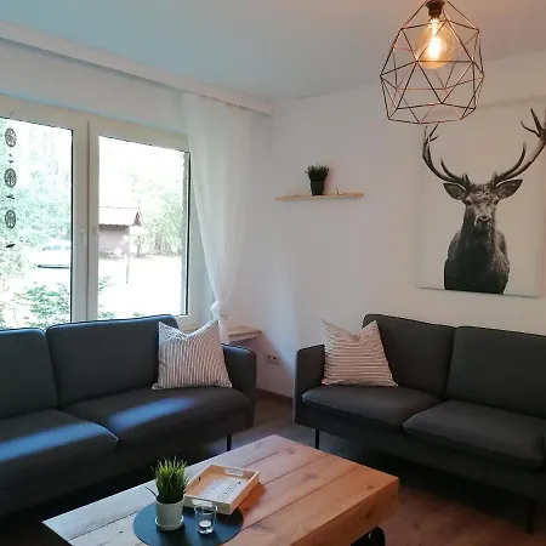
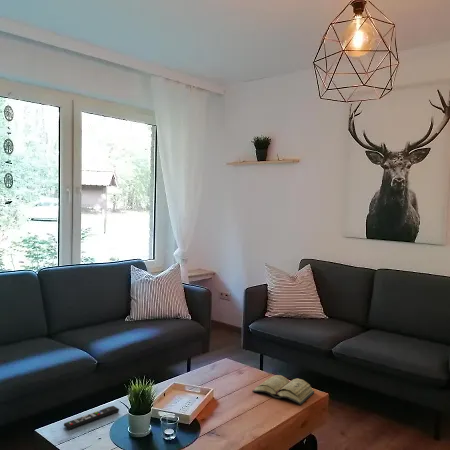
+ diary (283, 386)
+ remote control (92, 416)
